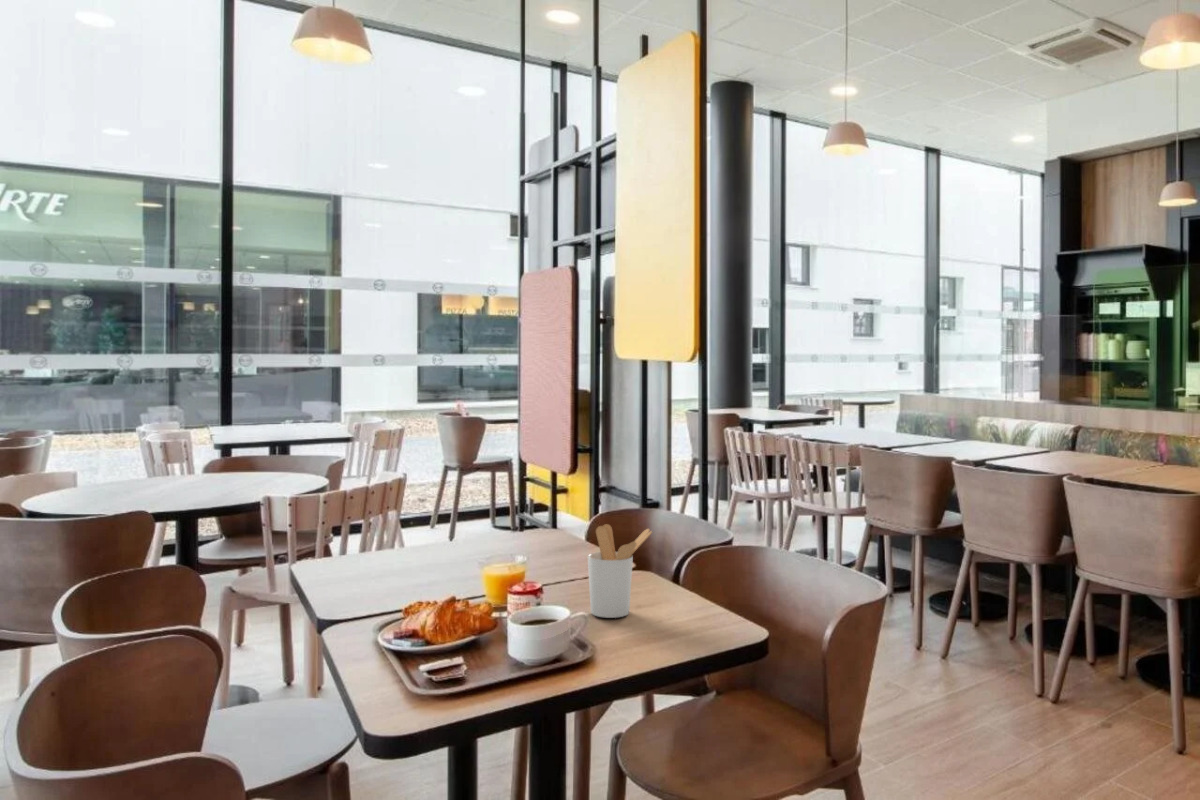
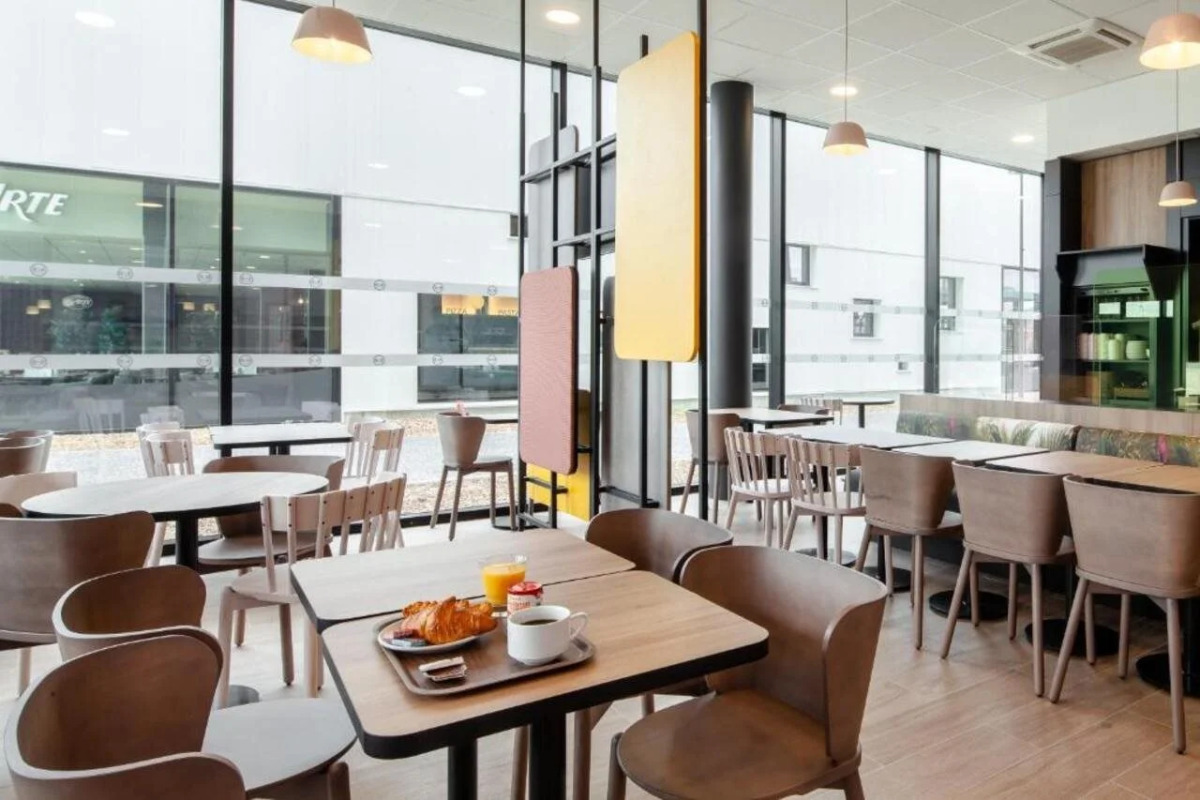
- utensil holder (621, 569)
